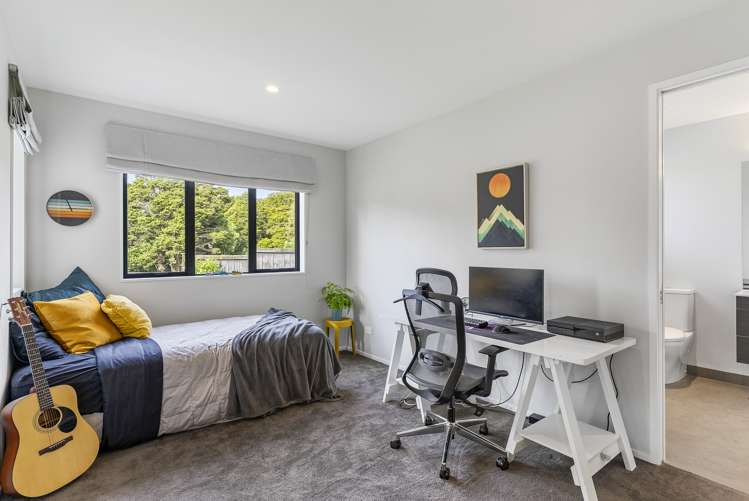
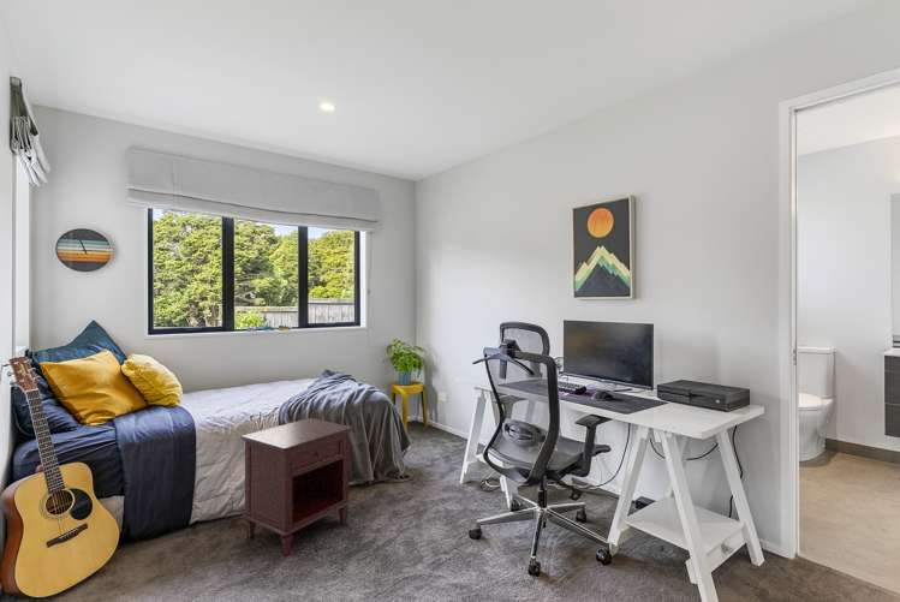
+ nightstand (298, 479)
